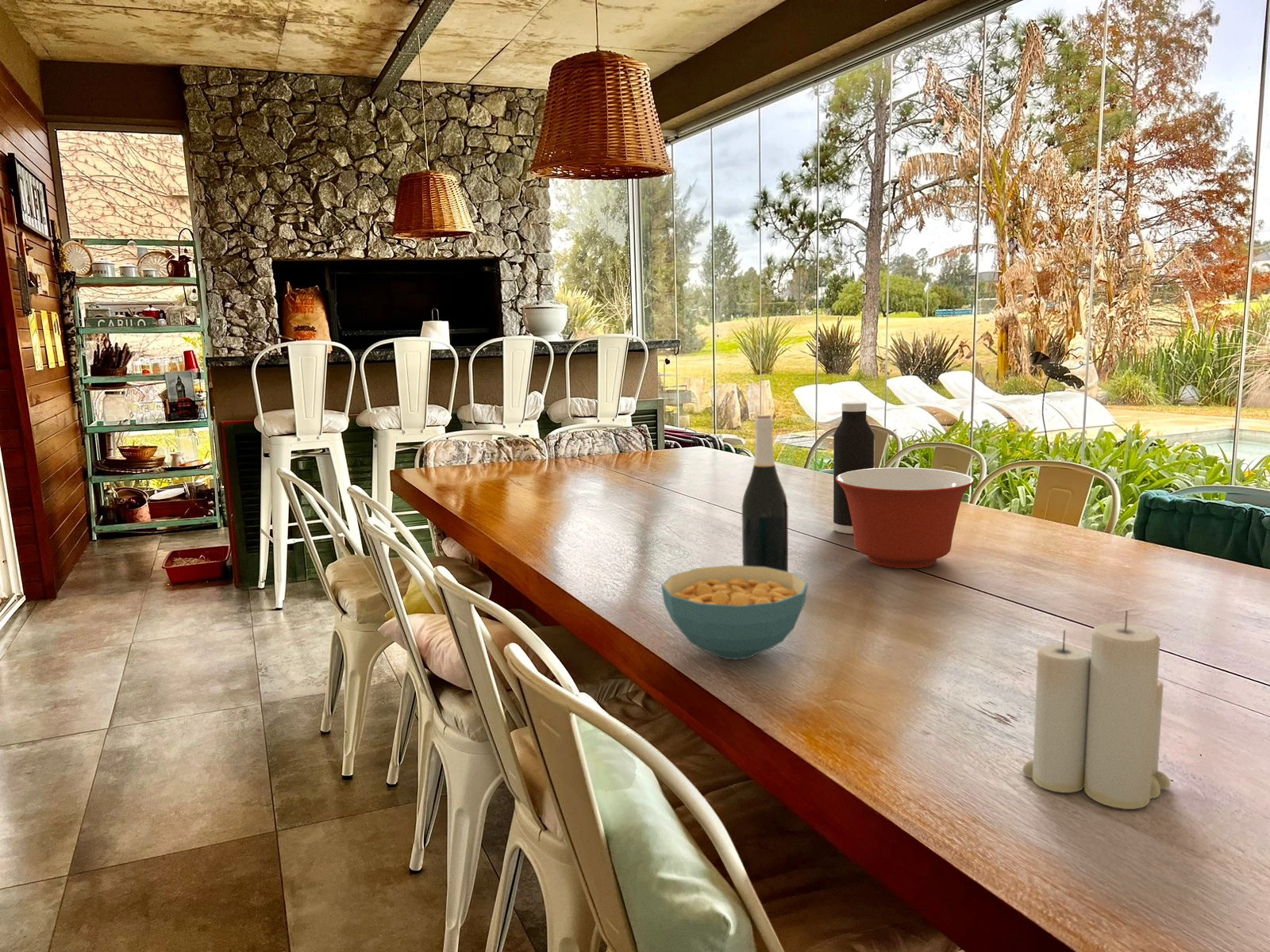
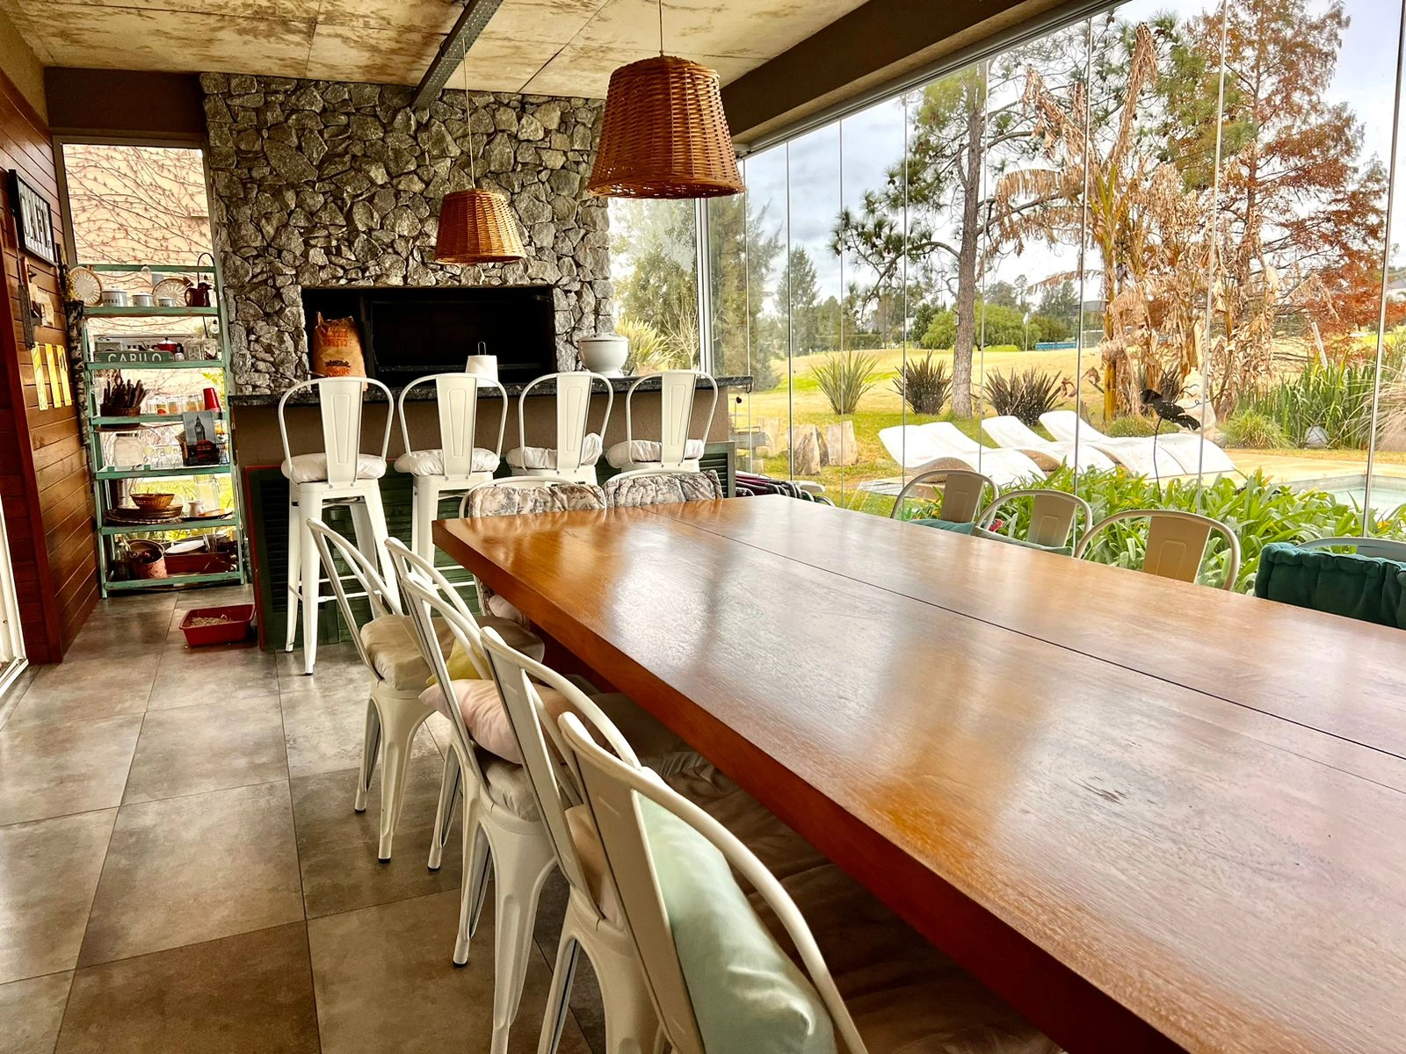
- wine bottle (764, 504)
- mixing bowl (902, 519)
- candle (1106, 696)
- cereal bowl (734, 618)
- water bottle (854, 466)
